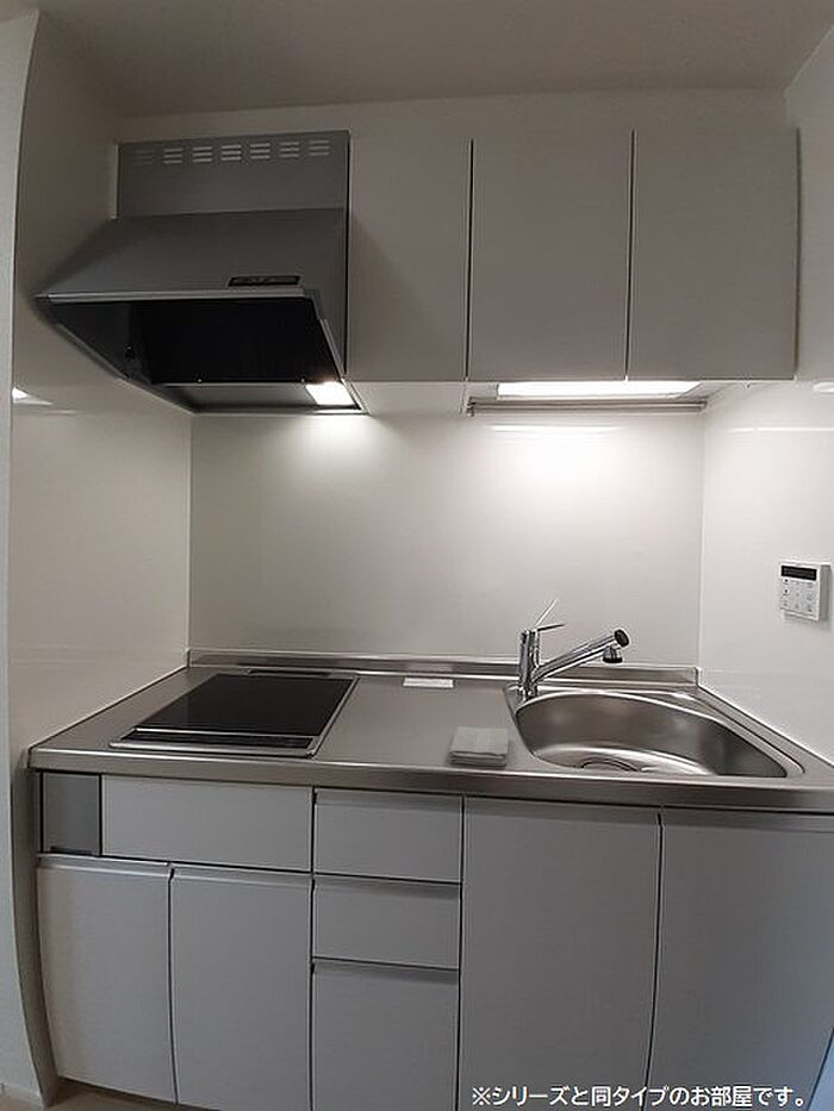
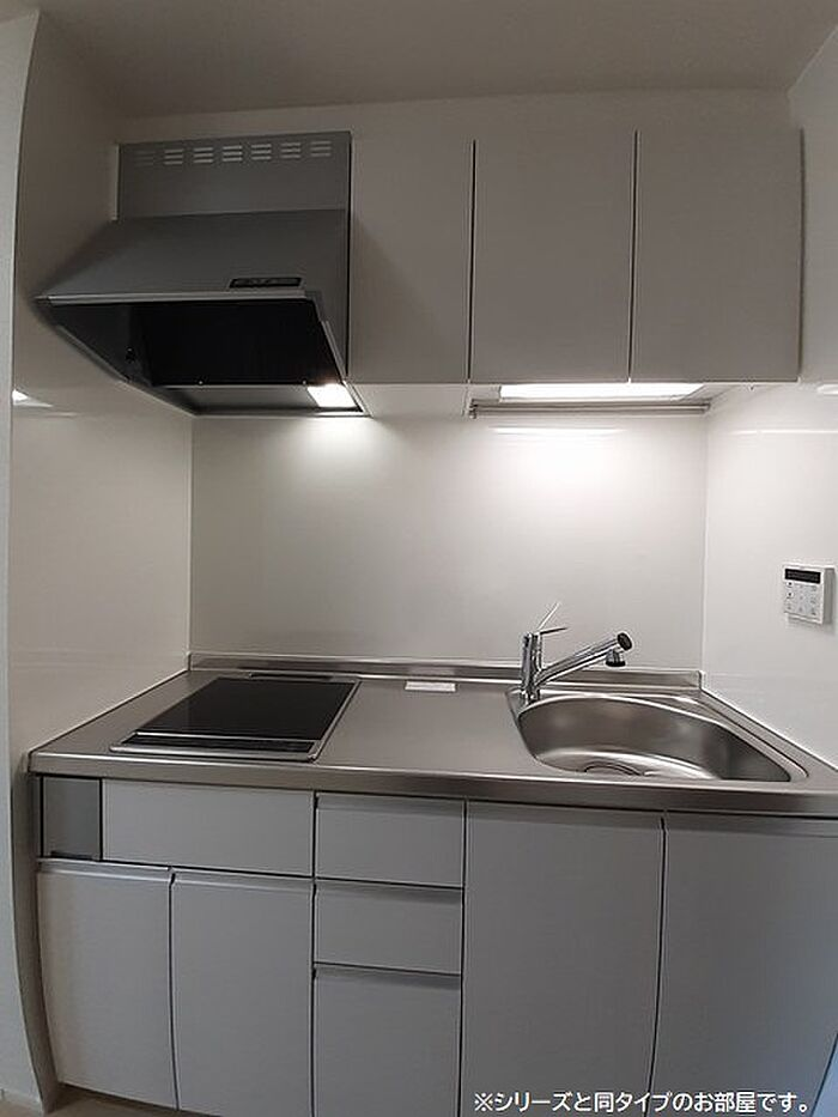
- washcloth (479, 743)
